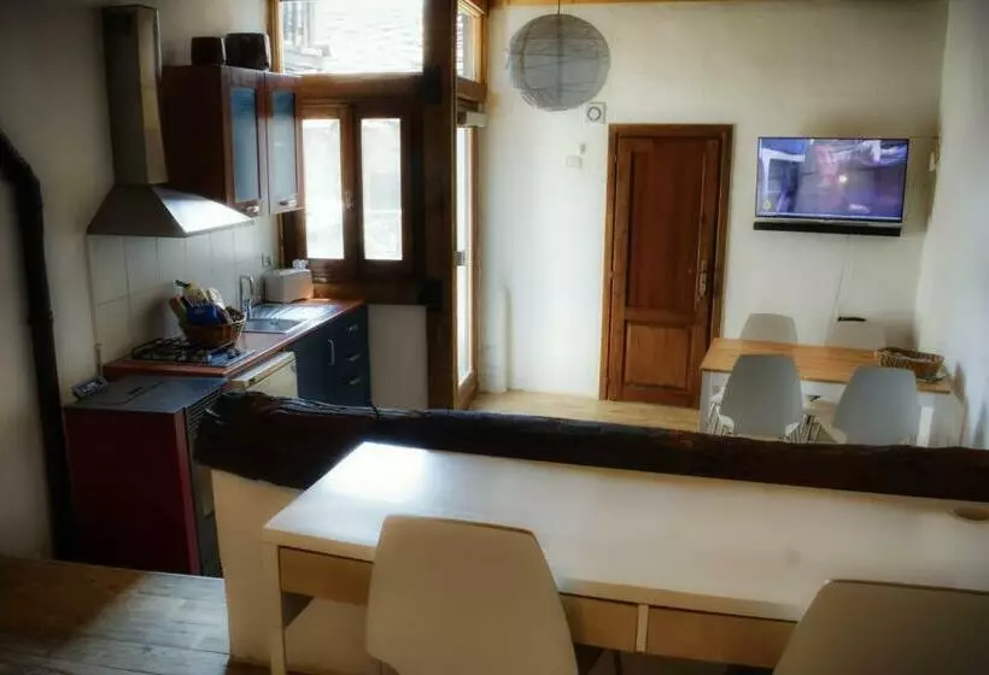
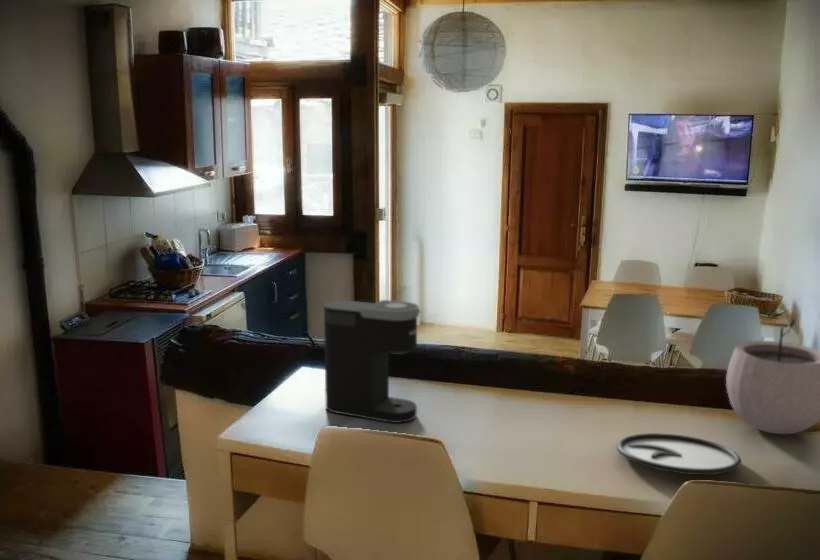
+ plate (677, 452)
+ plant pot (778, 373)
+ coffee maker (371, 358)
